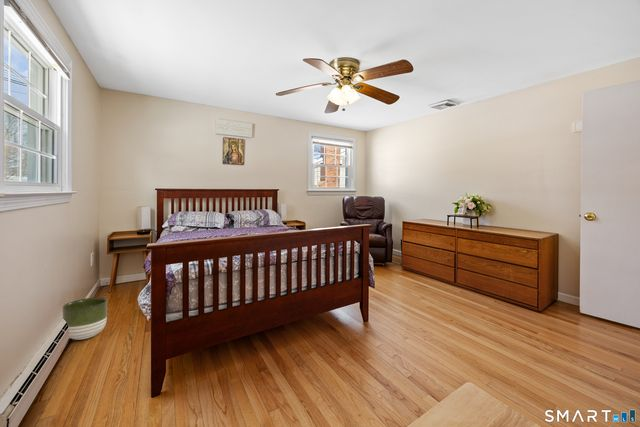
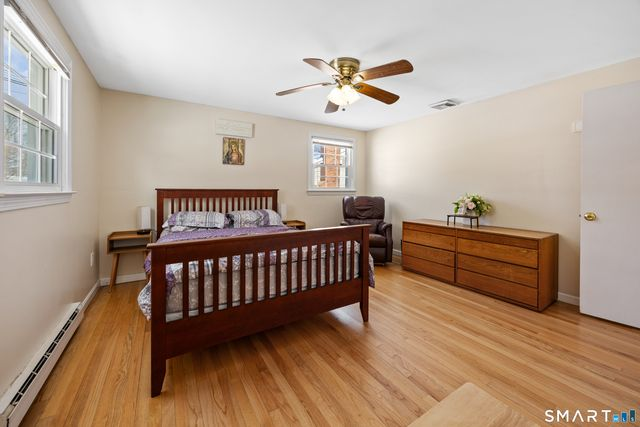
- planter (85, 319)
